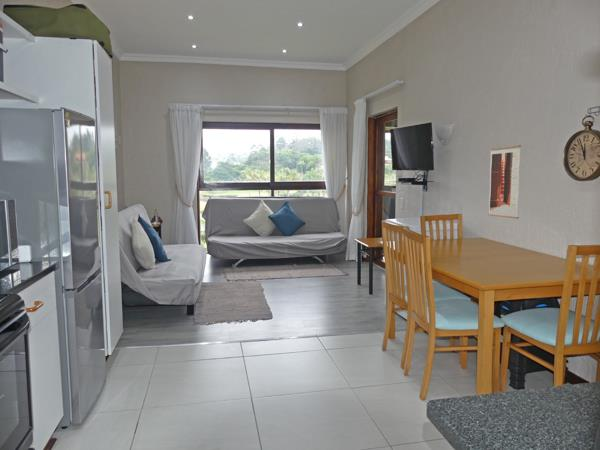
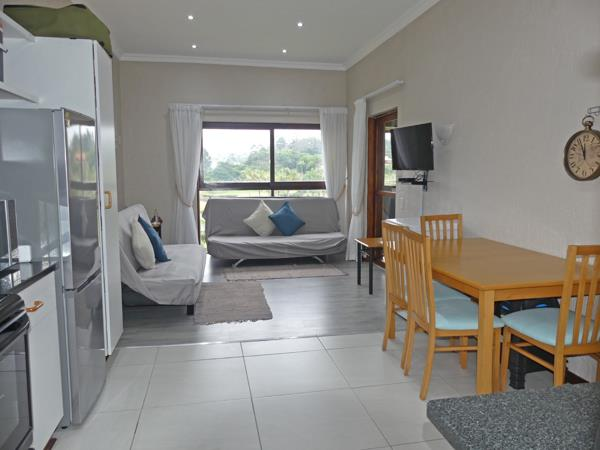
- wall art (503, 182)
